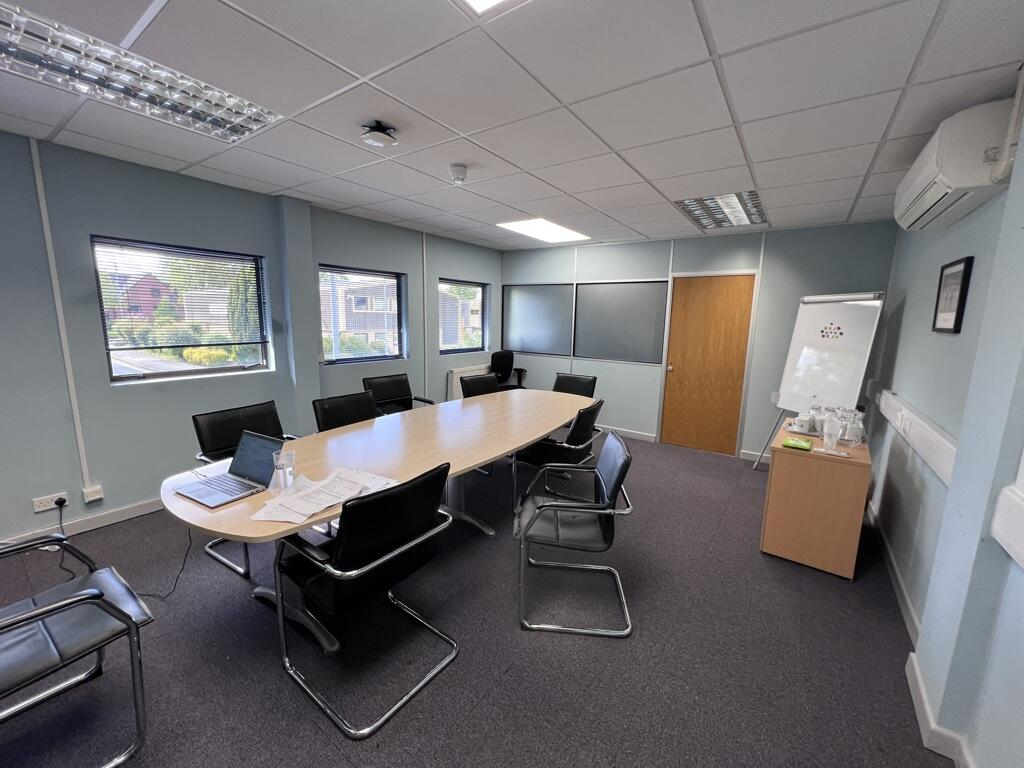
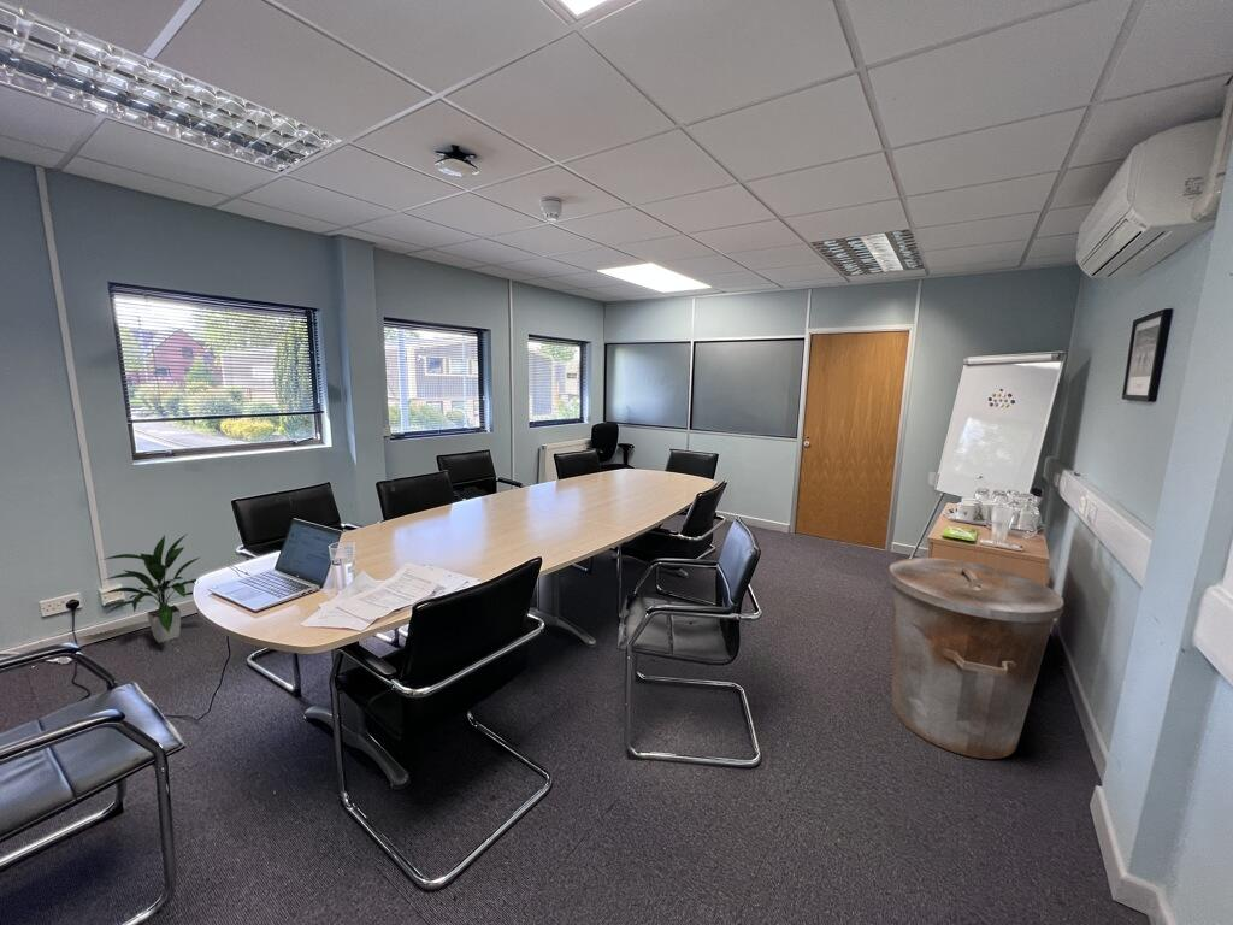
+ indoor plant (159, 589)
+ trash can (960, 648)
